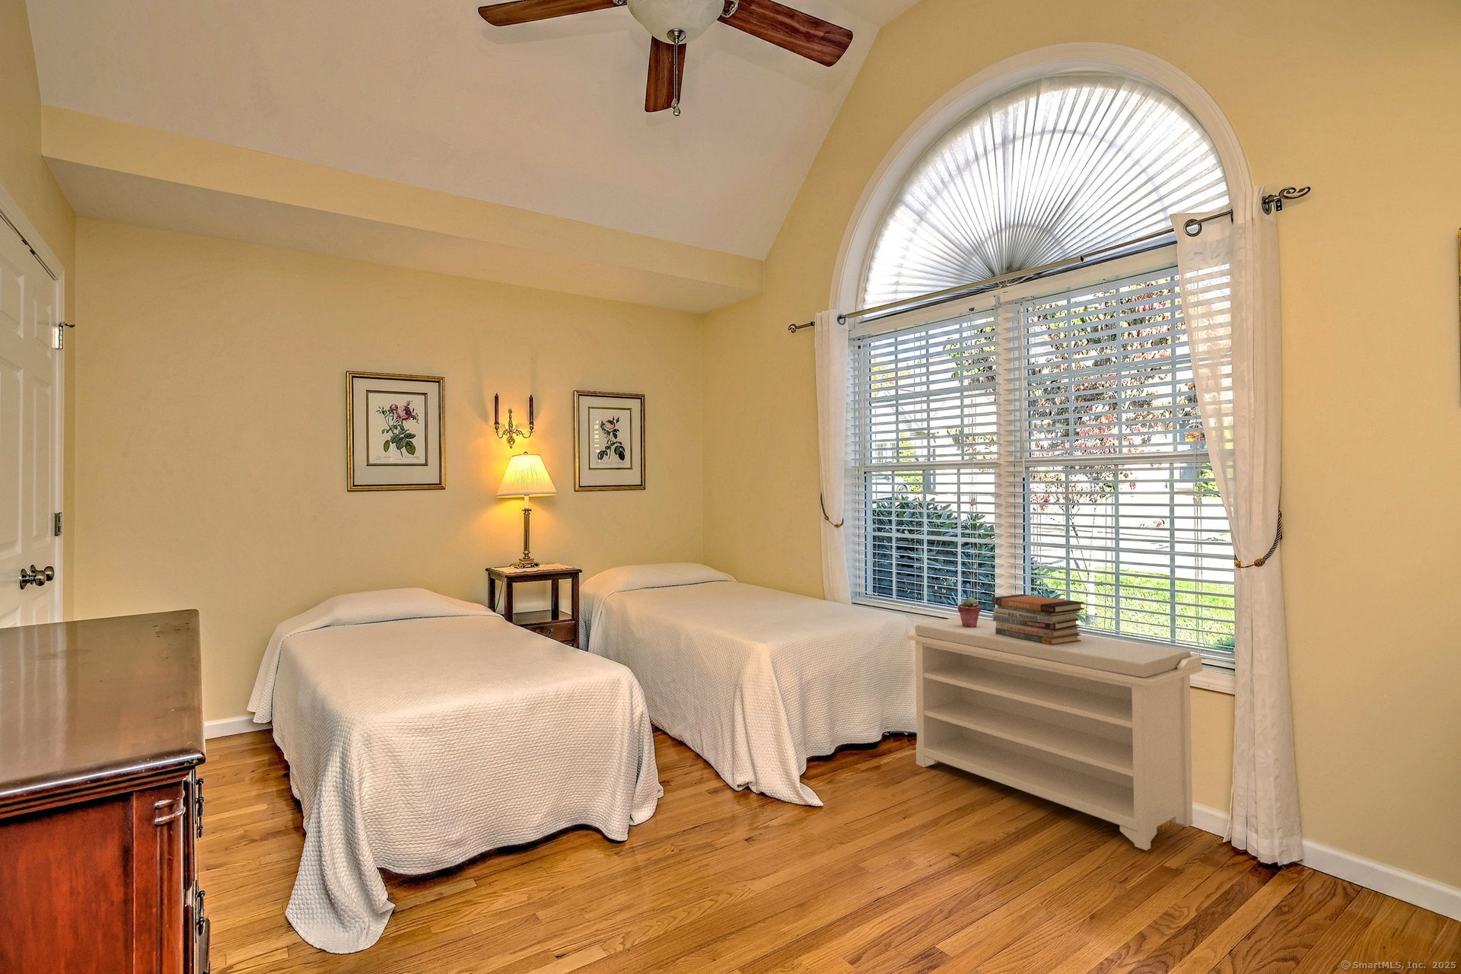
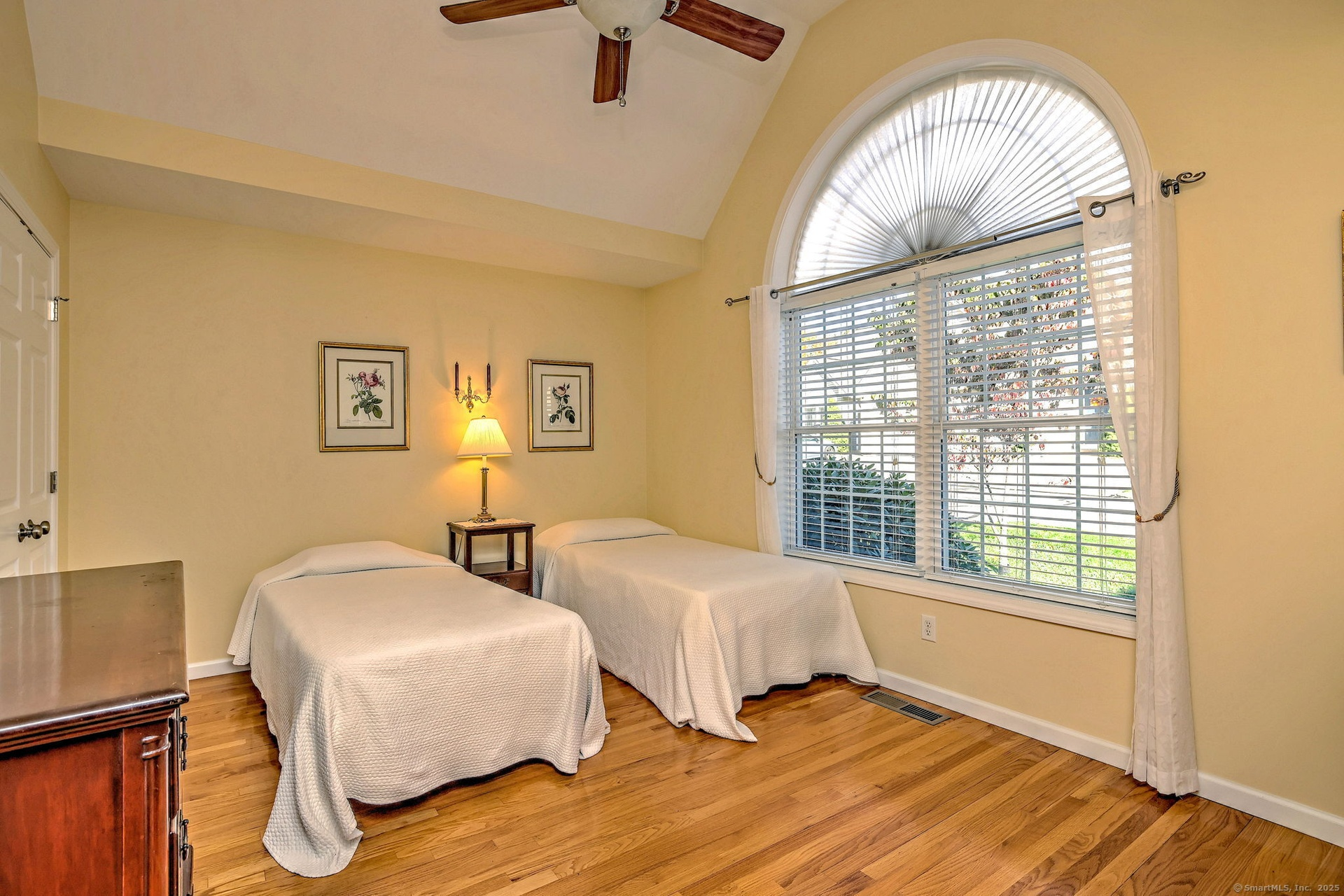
- book stack (1036, 617)
- potted succulent (969, 610)
- bench (1039, 714)
